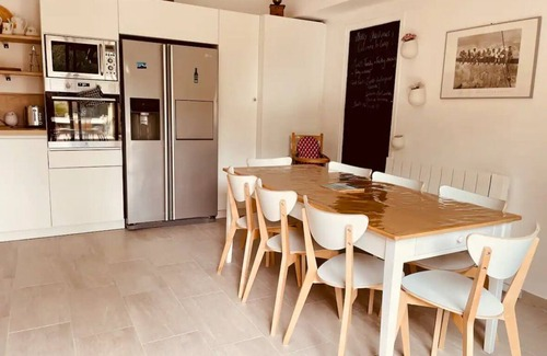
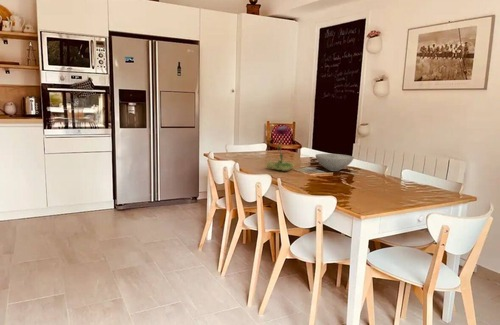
+ bowl (333, 163)
+ flower (280, 147)
